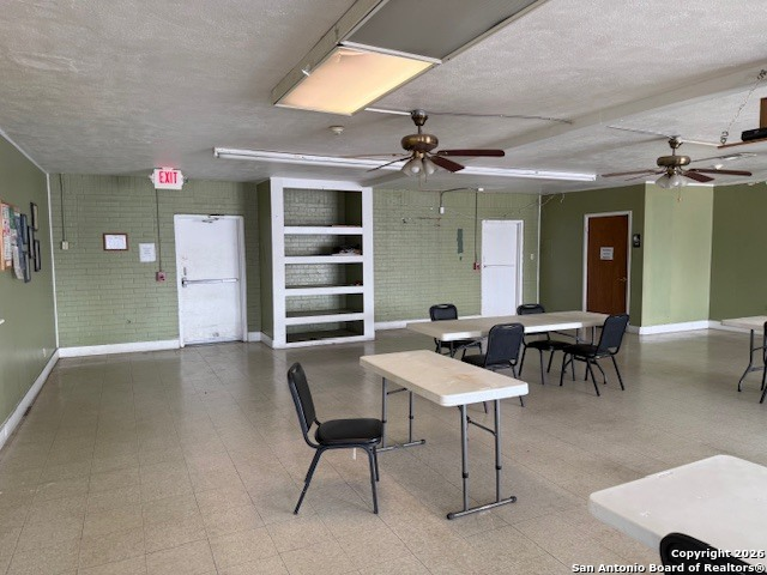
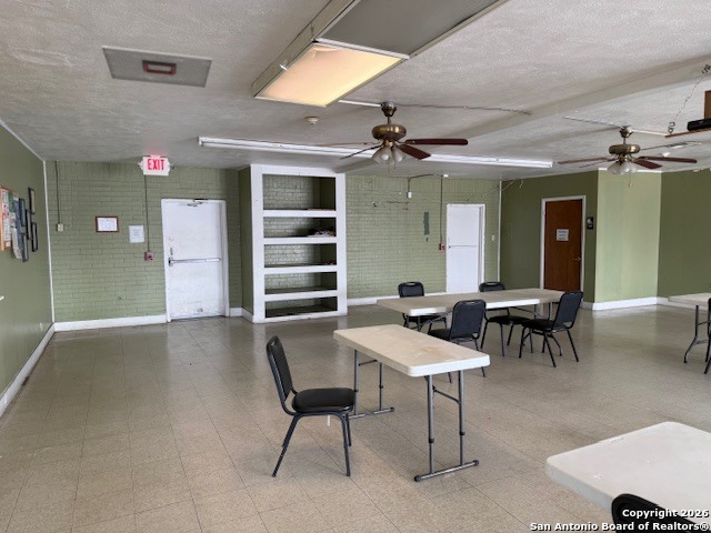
+ ceiling vent (159, 68)
